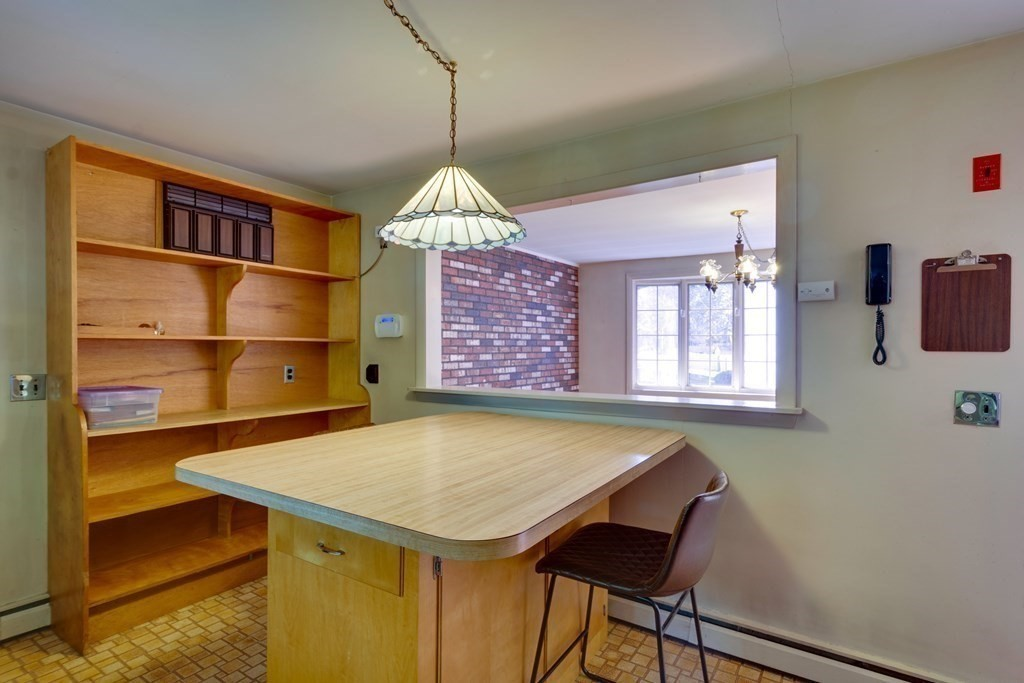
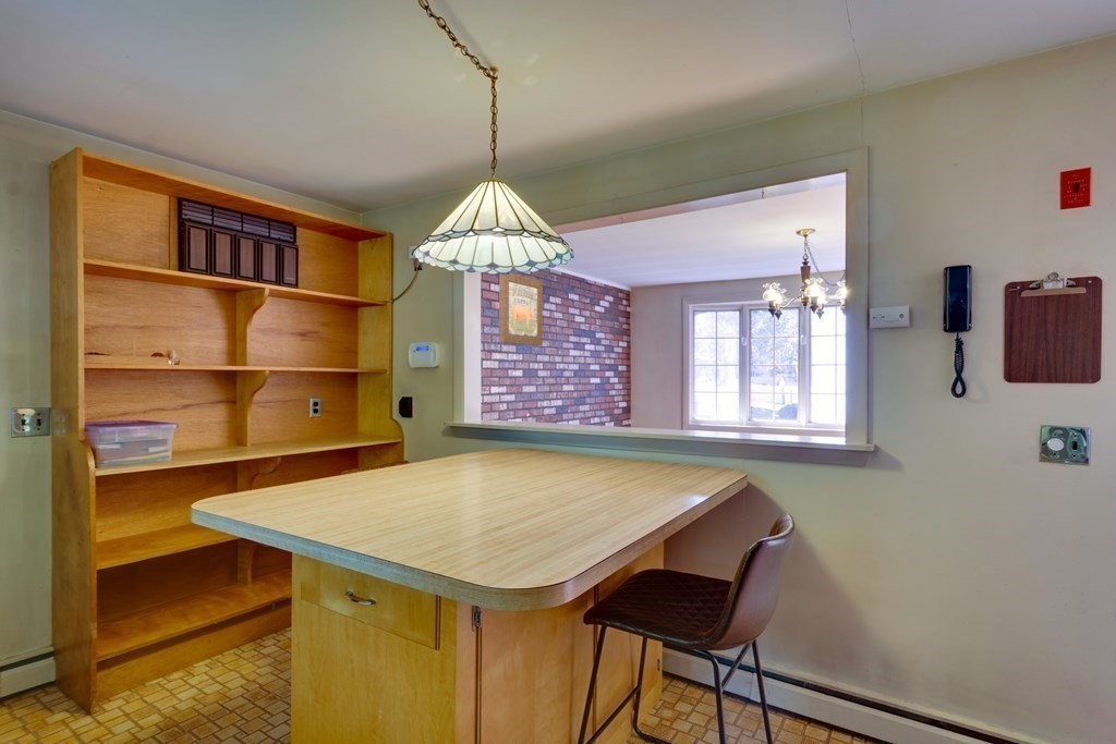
+ wall art (521, 309)
